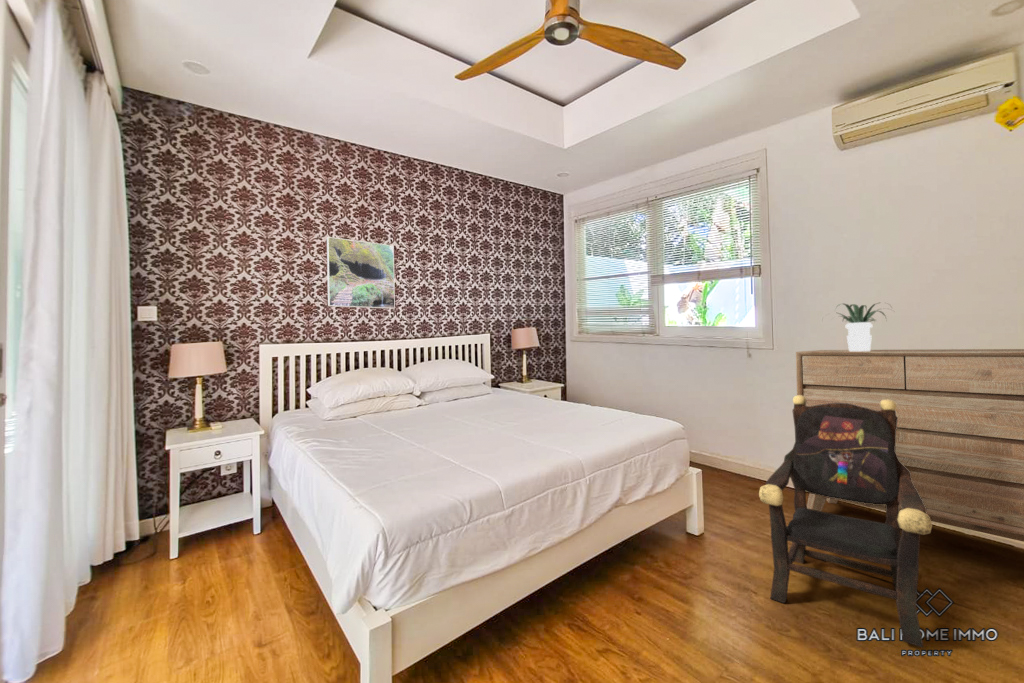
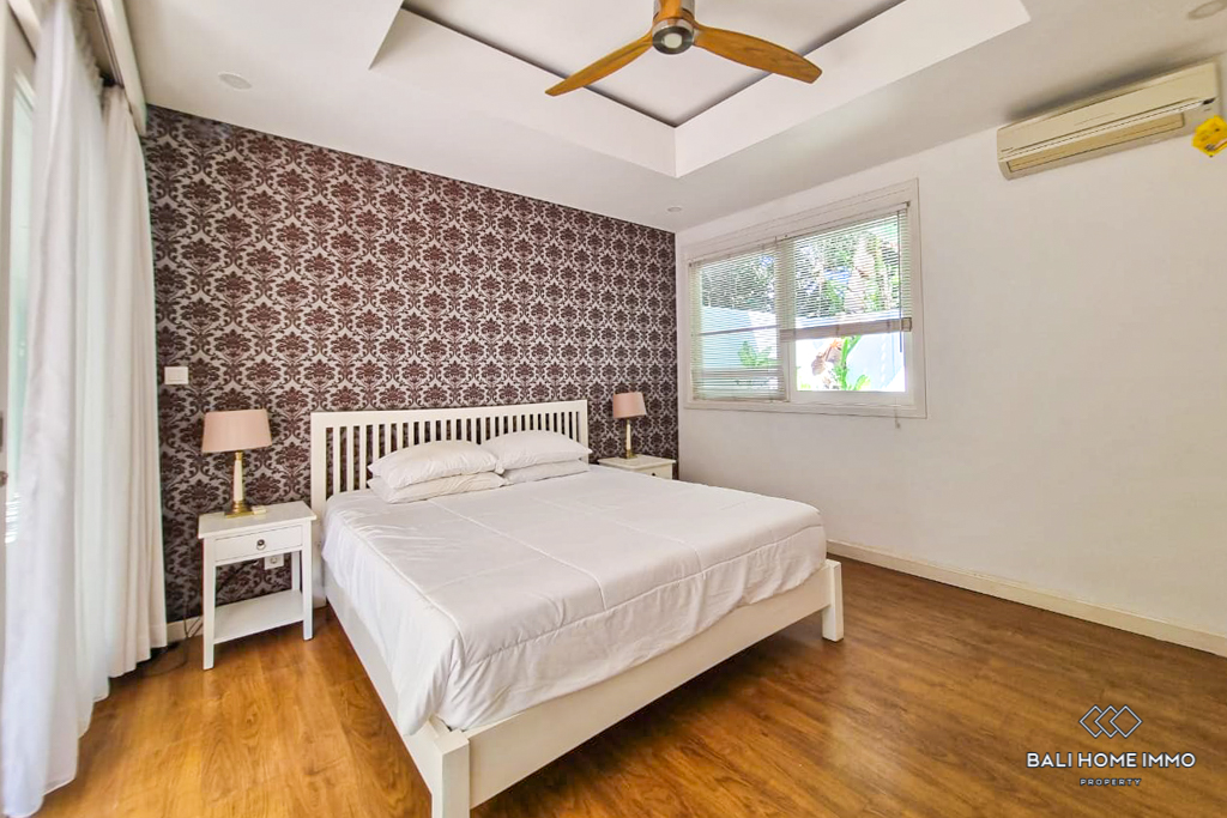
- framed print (362, 274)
- armchair (840, 498)
- potted plant (858, 326)
- dresser (915, 442)
